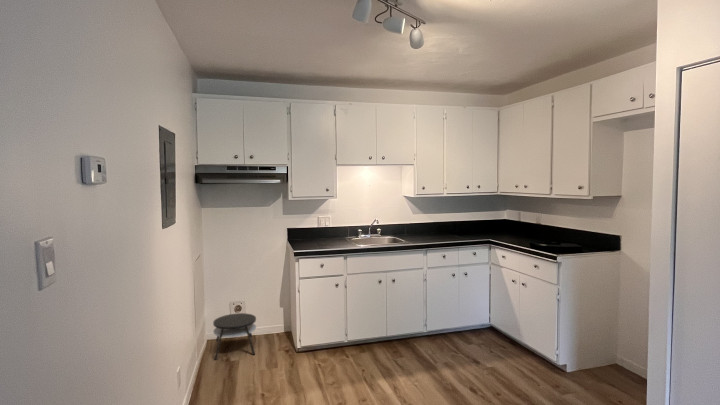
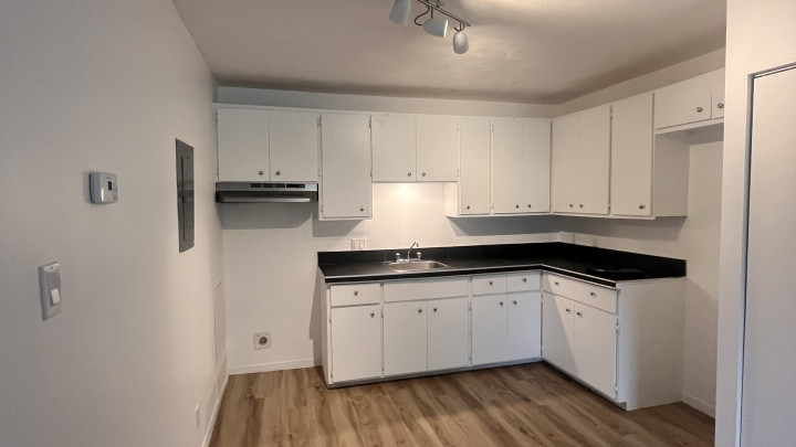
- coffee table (235, 333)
